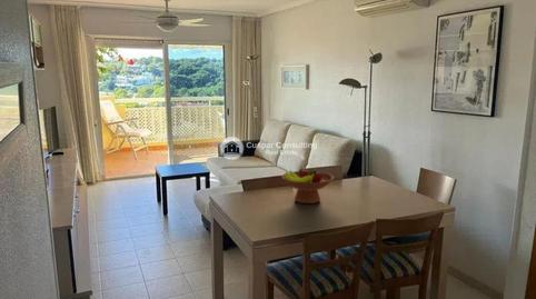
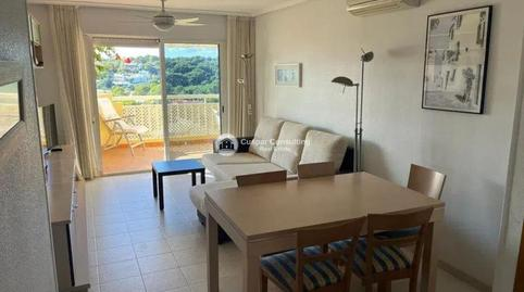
- fruit bowl (307, 183)
